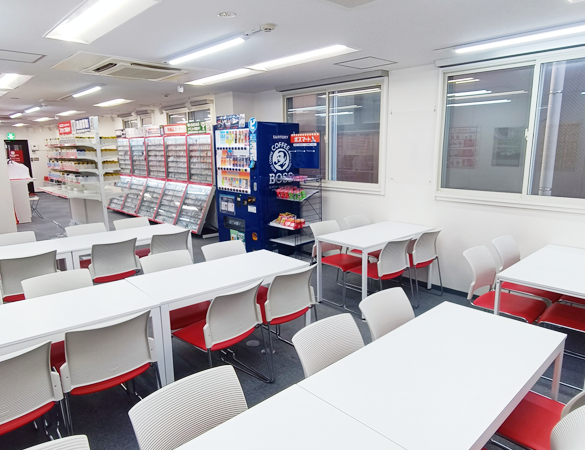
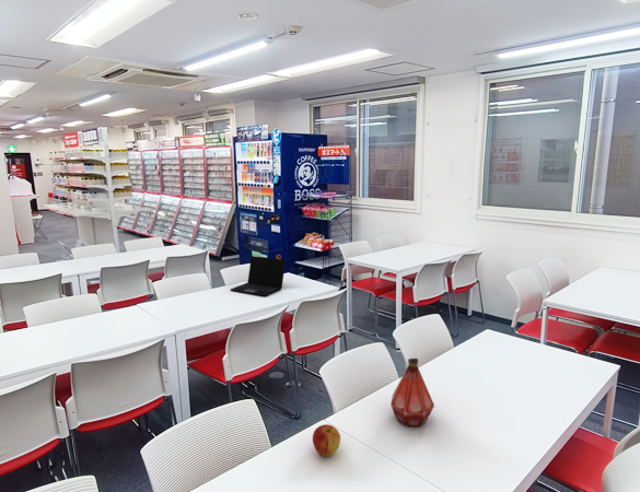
+ apple (326, 438)
+ laptop (258, 274)
+ bottle (412, 388)
